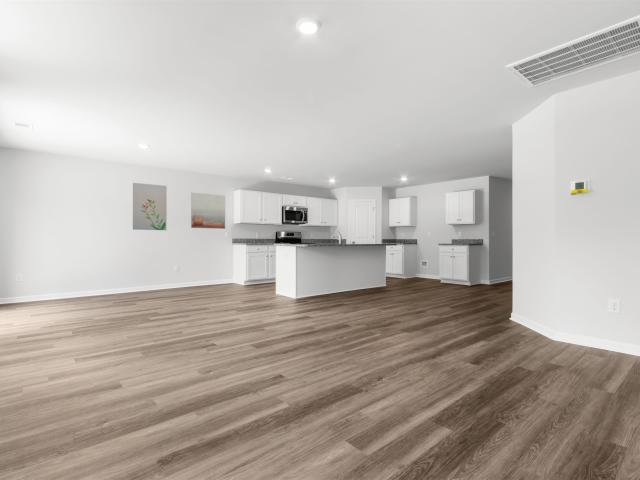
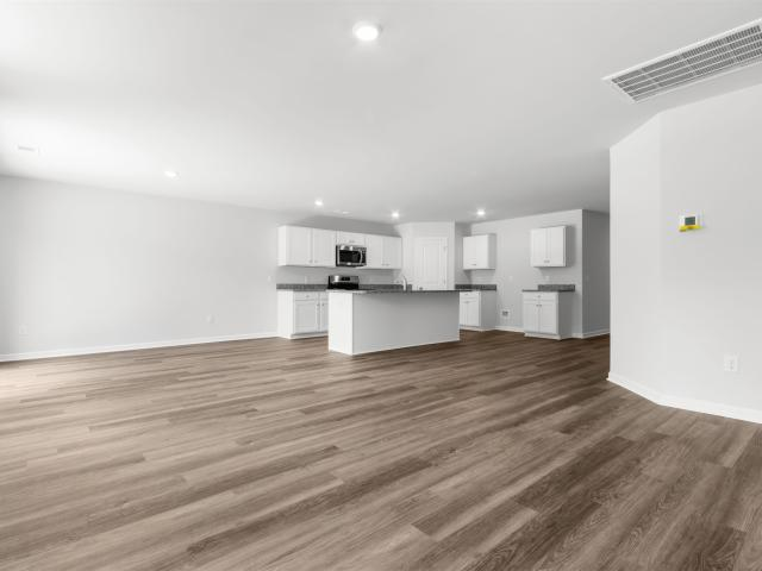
- wall art (208, 211)
- wall art (150, 207)
